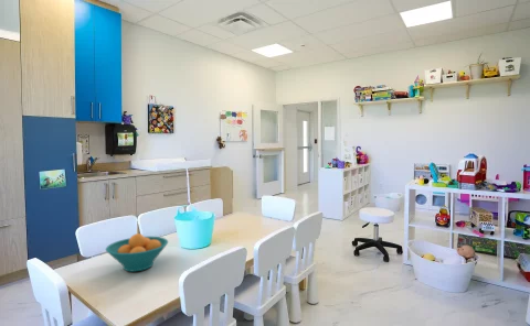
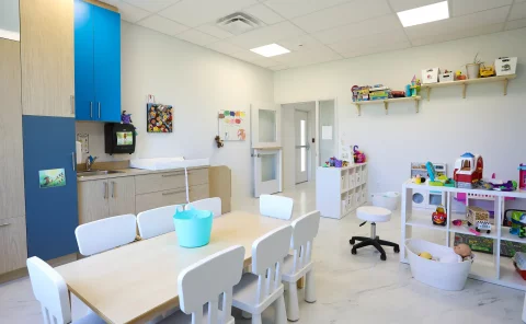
- fruit bowl (138, 250)
